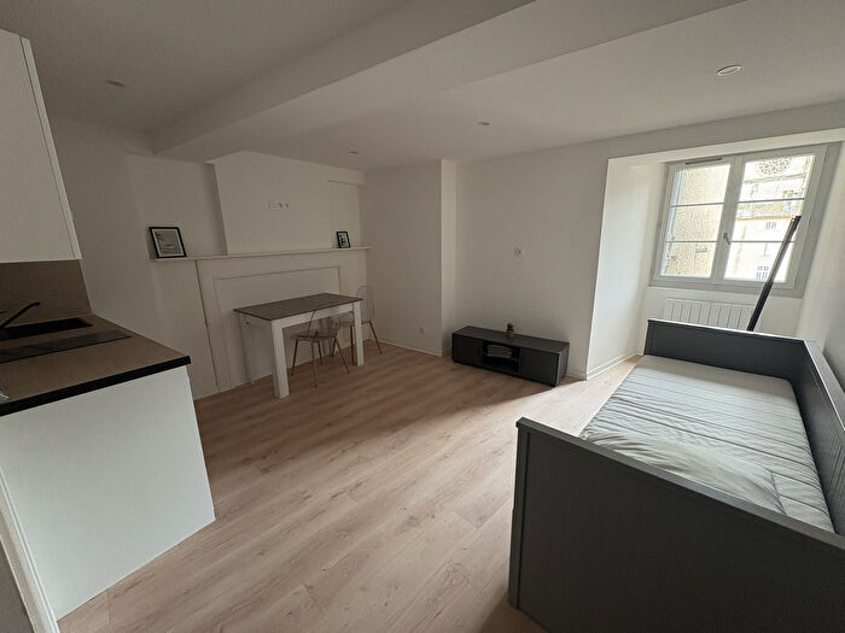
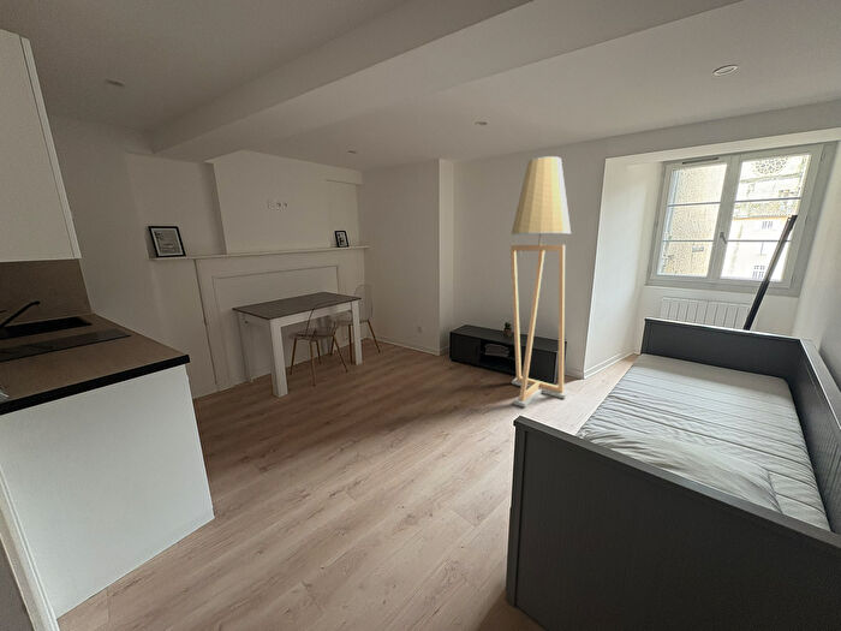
+ floor lamp (537, 286)
